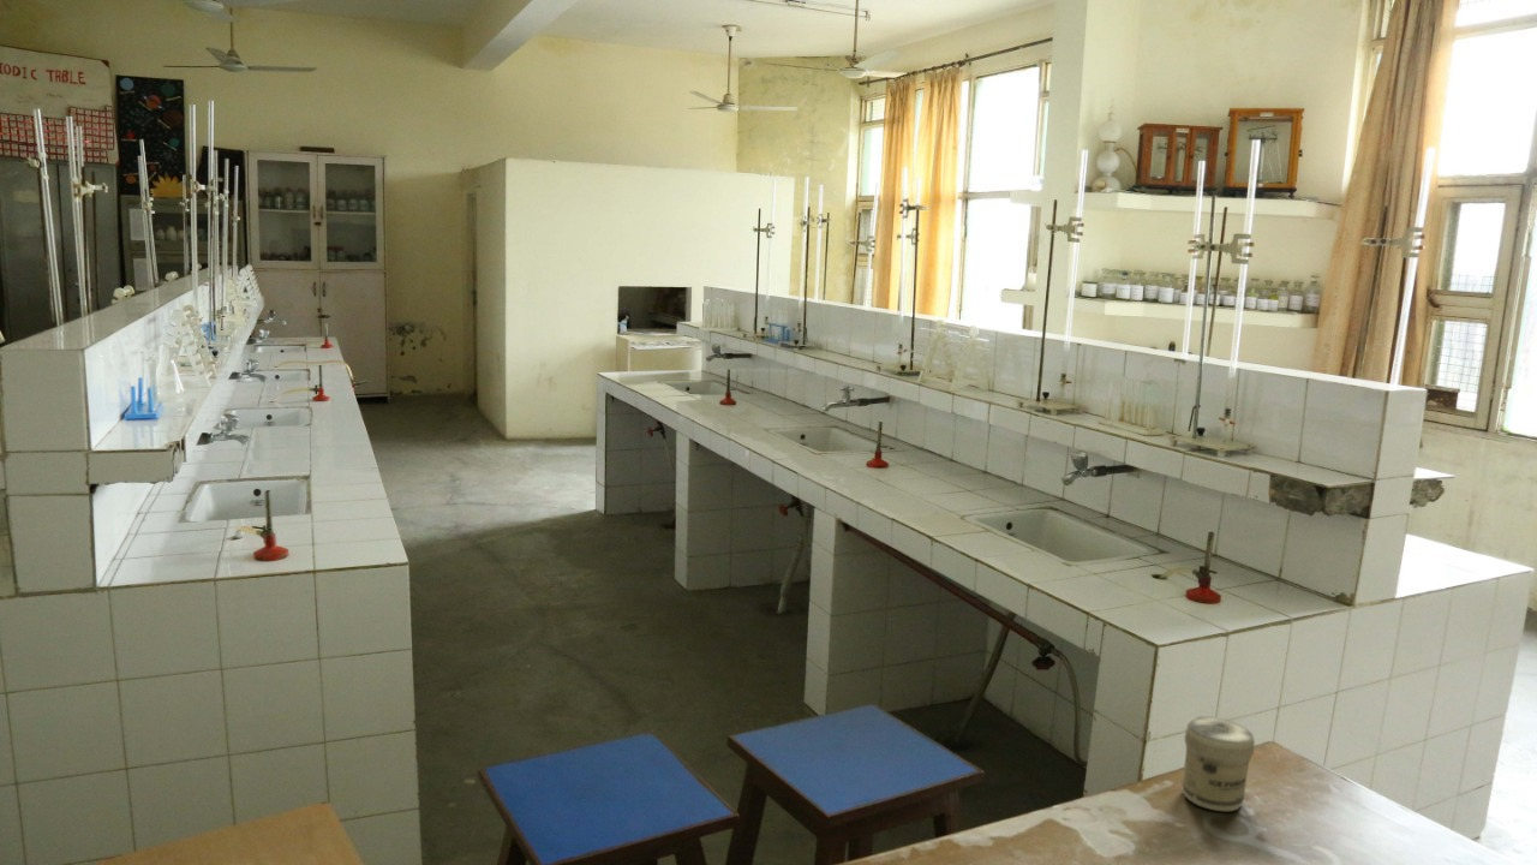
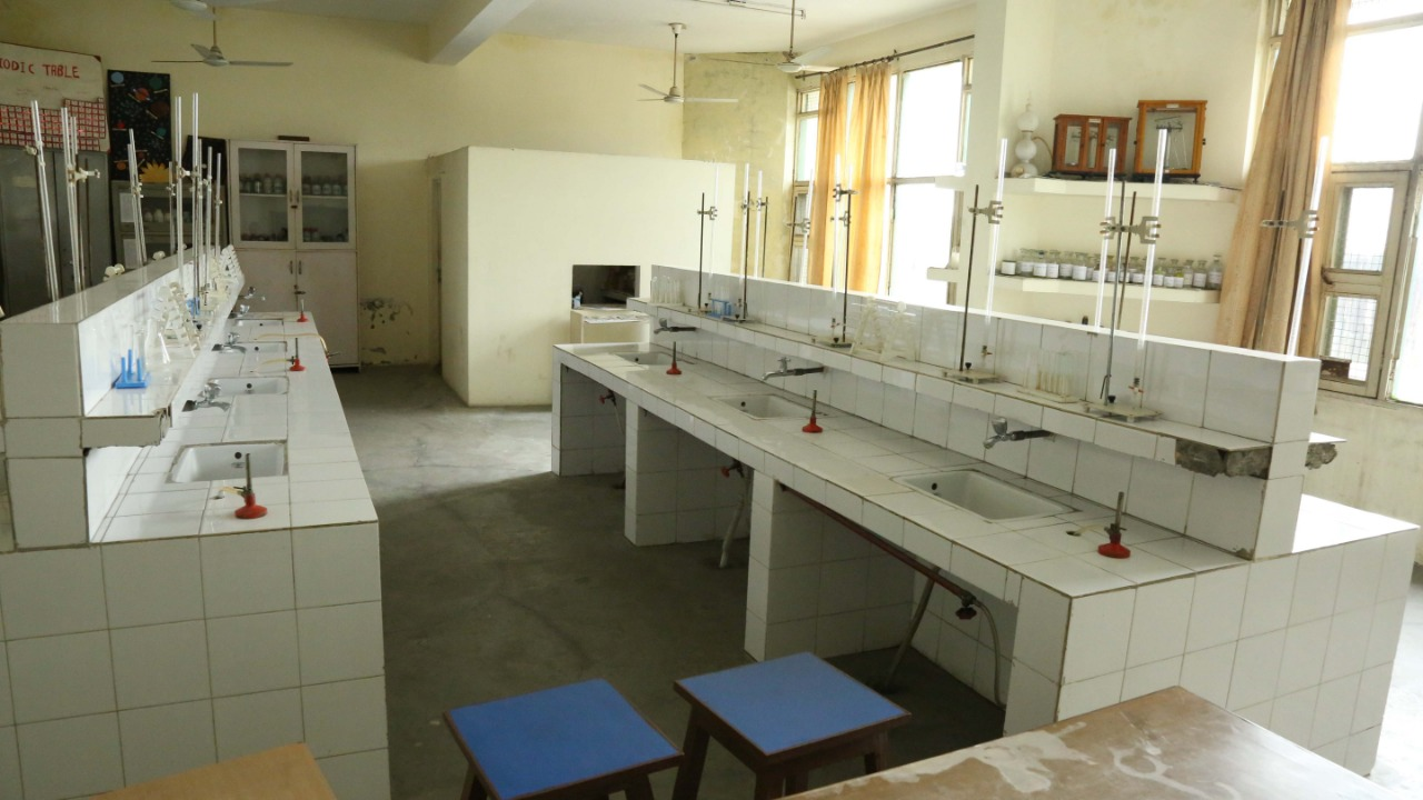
- jar (1216, 763)
